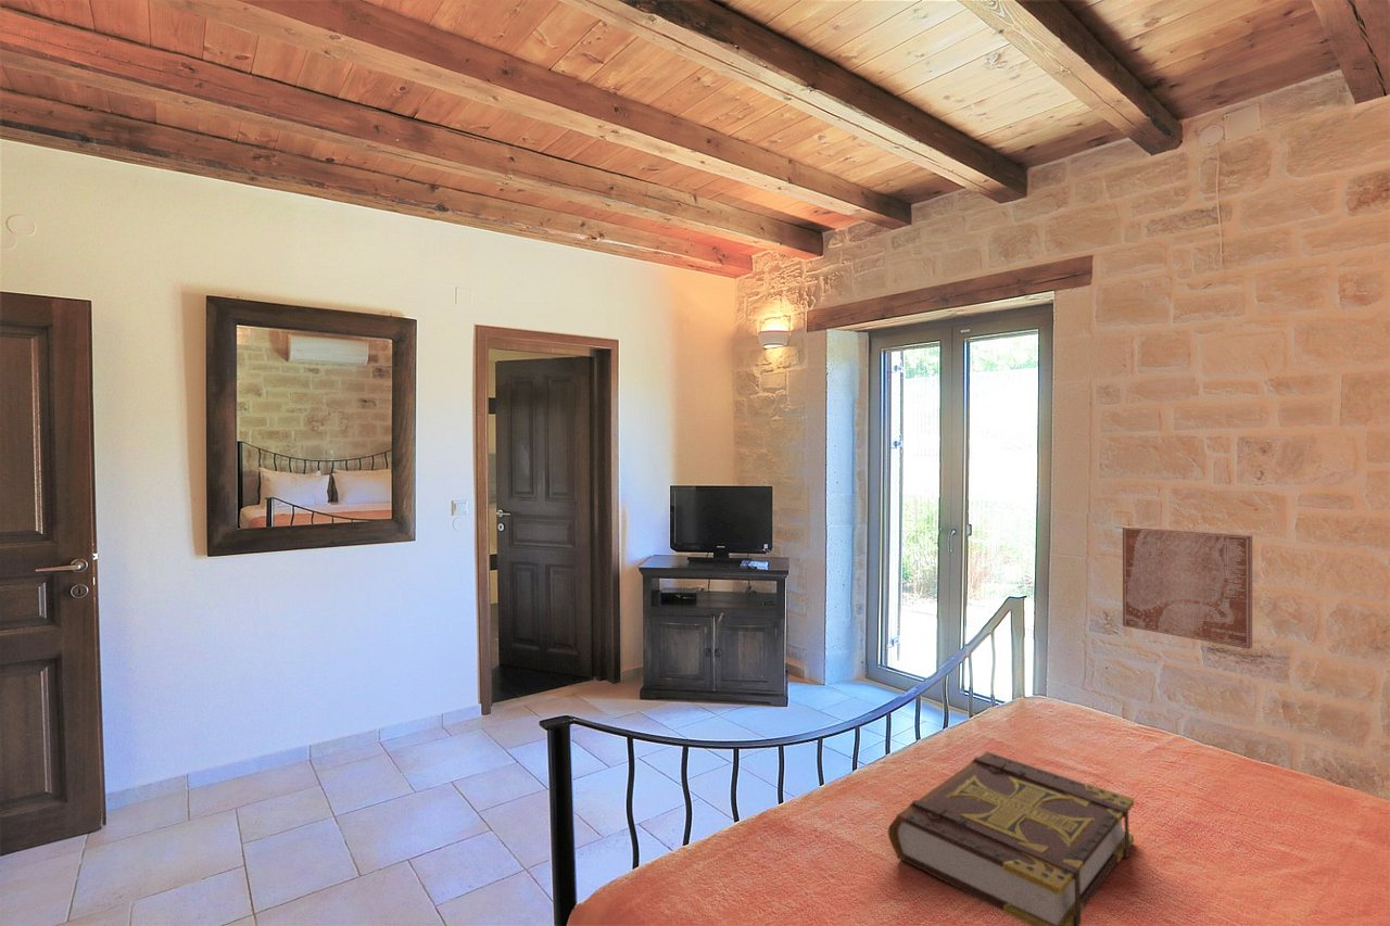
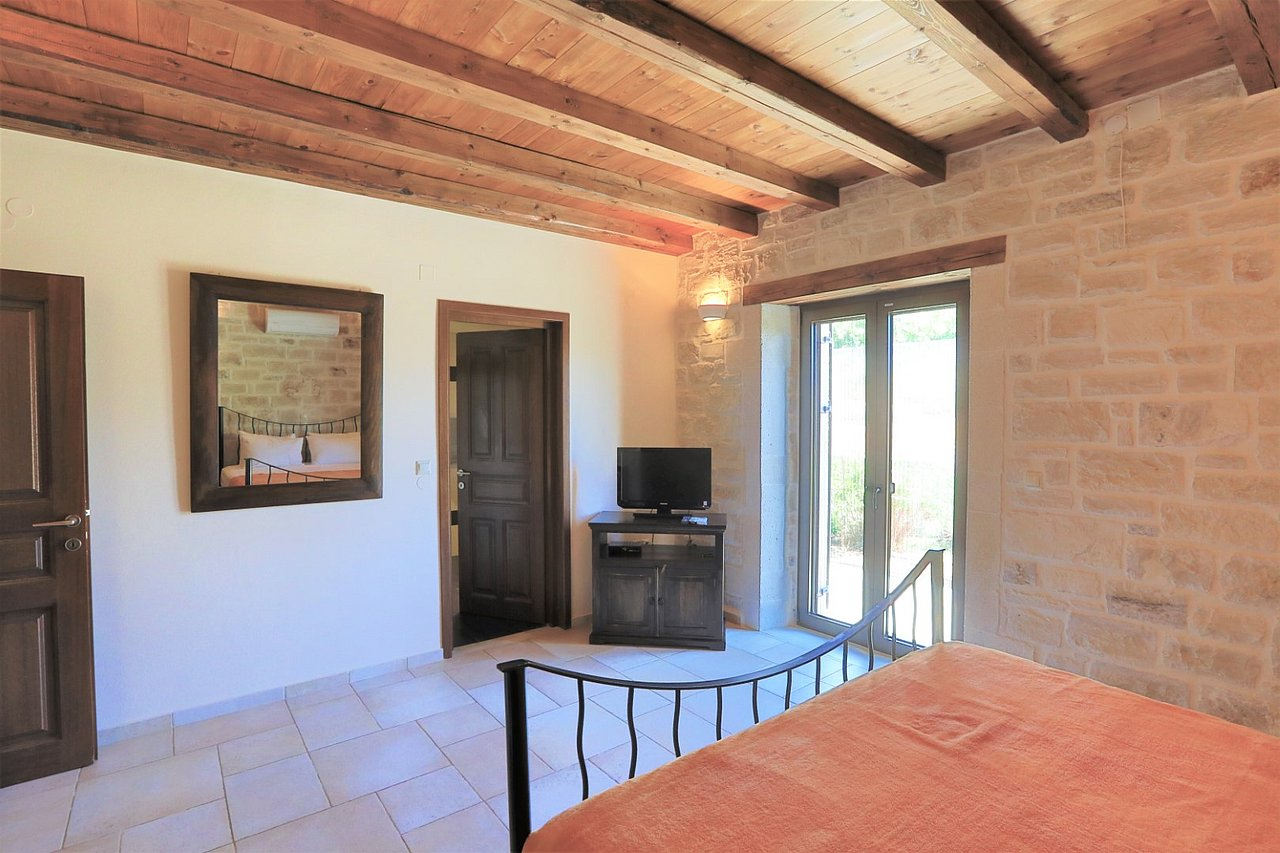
- book (1012, 824)
- wall art (1183, 583)
